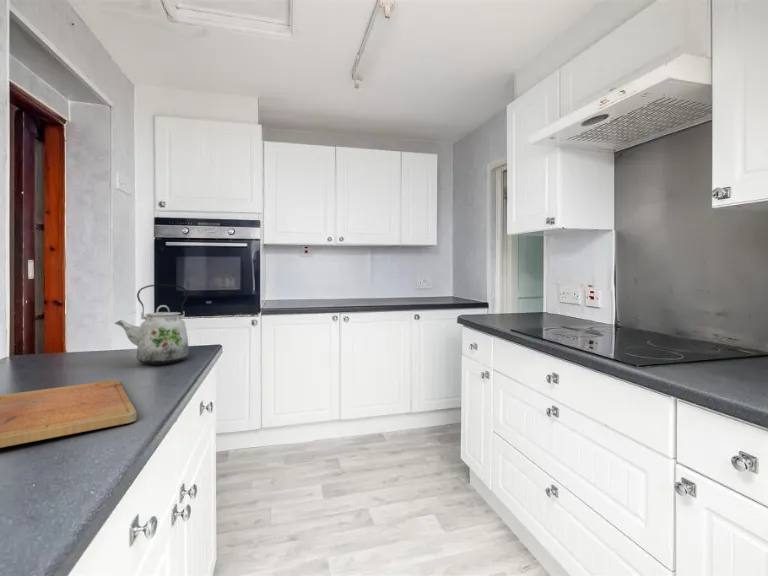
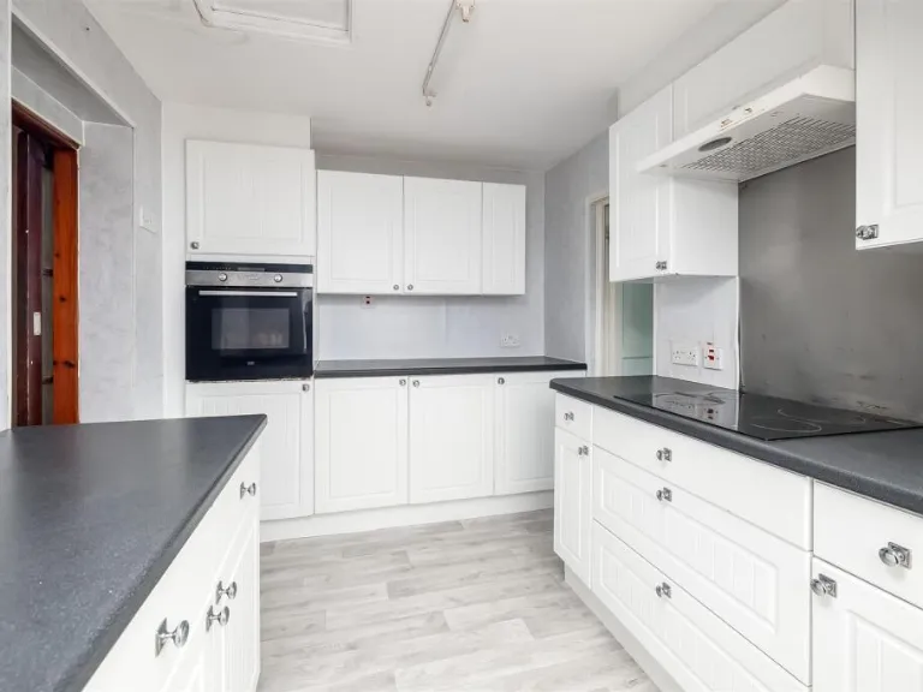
- cutting board (61, 407)
- kettle (153, 323)
